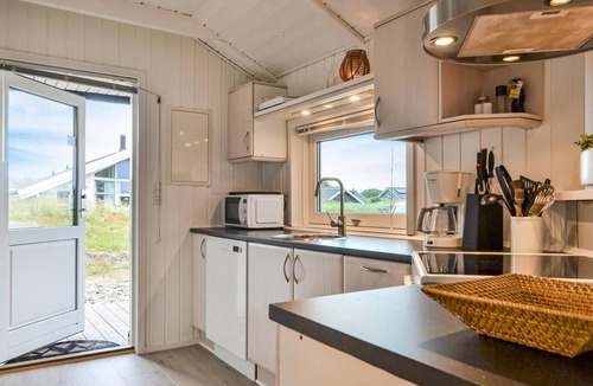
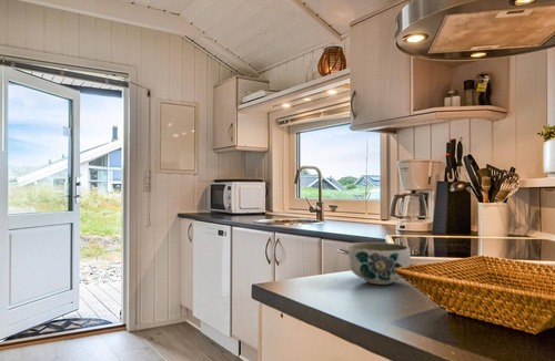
+ bowl (379, 262)
